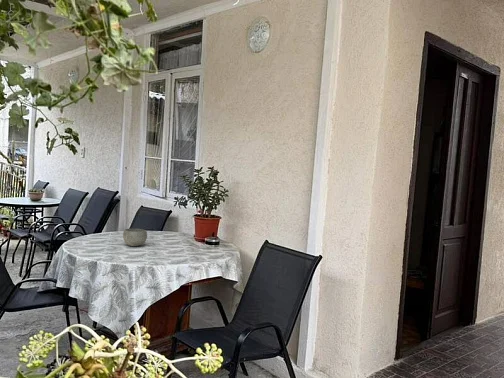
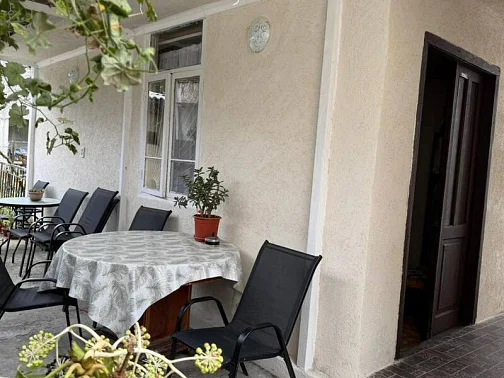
- bowl (135, 237)
